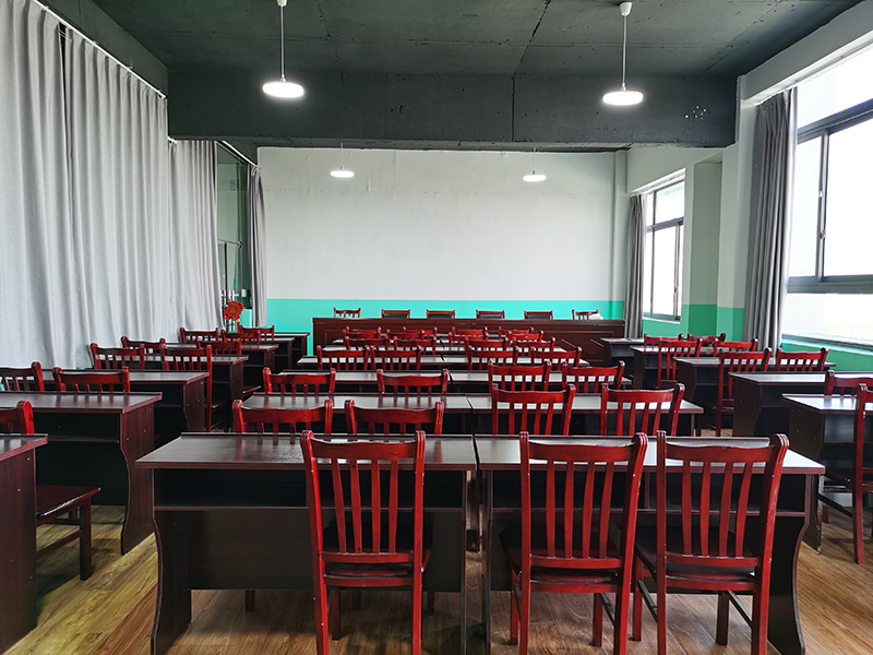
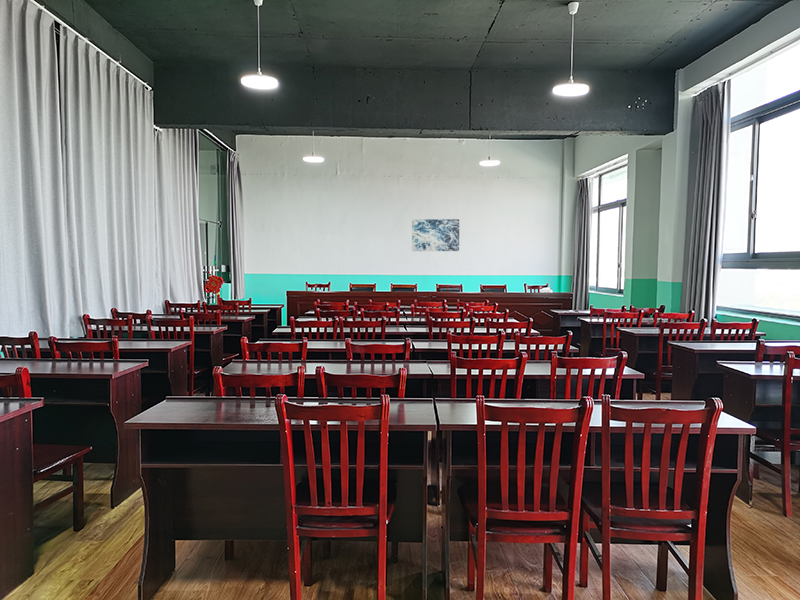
+ wall art (435, 235)
